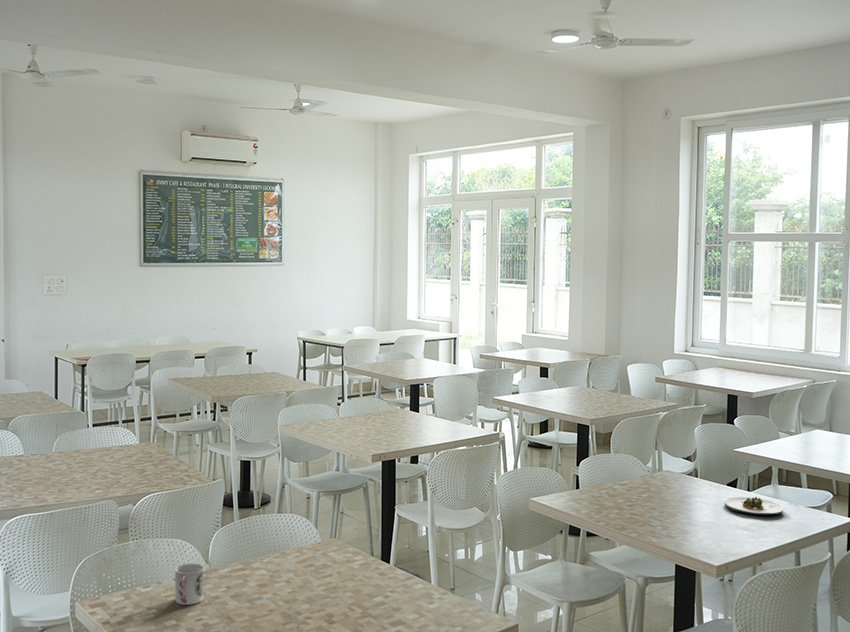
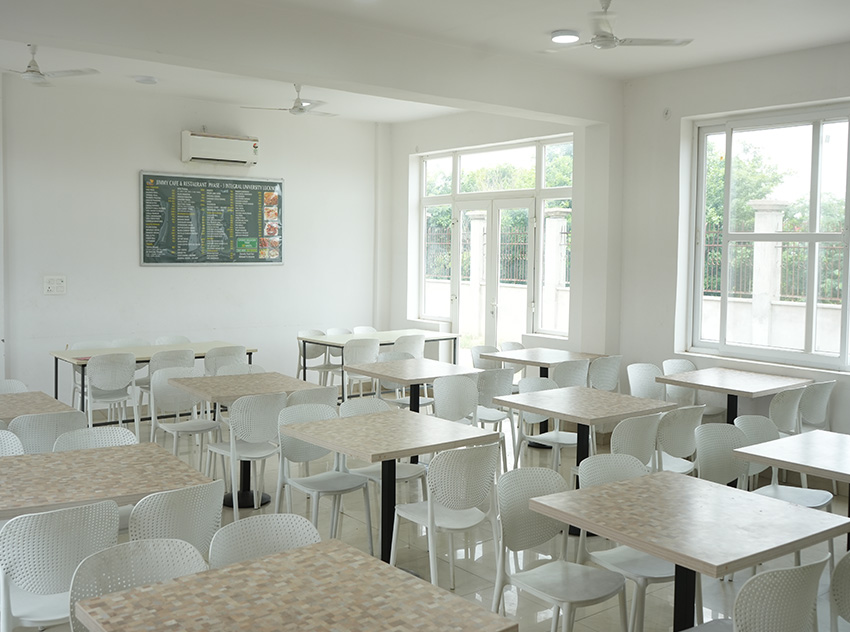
- cup (187, 586)
- salad plate (753, 502)
